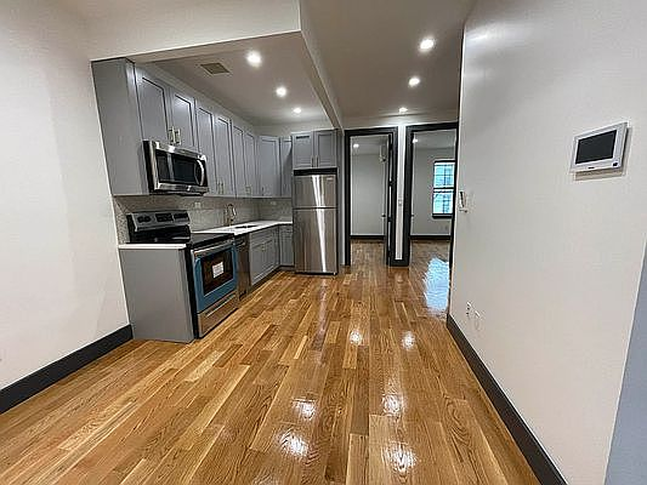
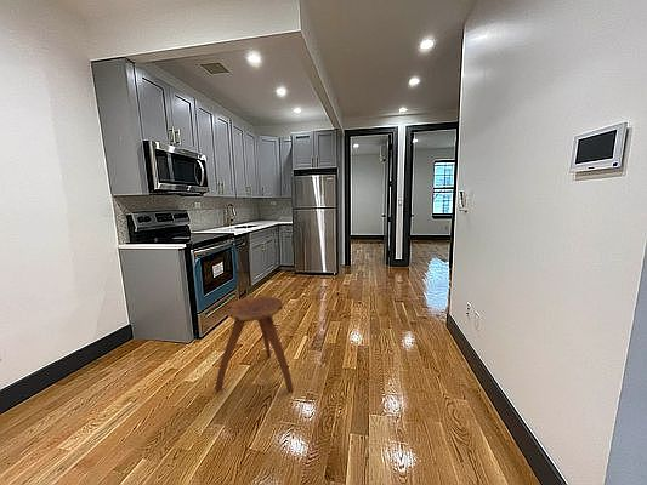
+ stool (263, 338)
